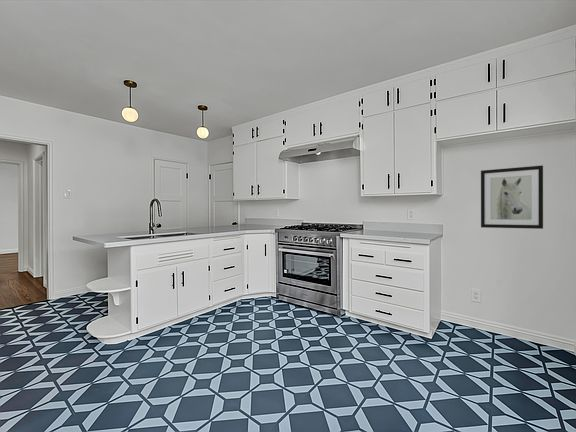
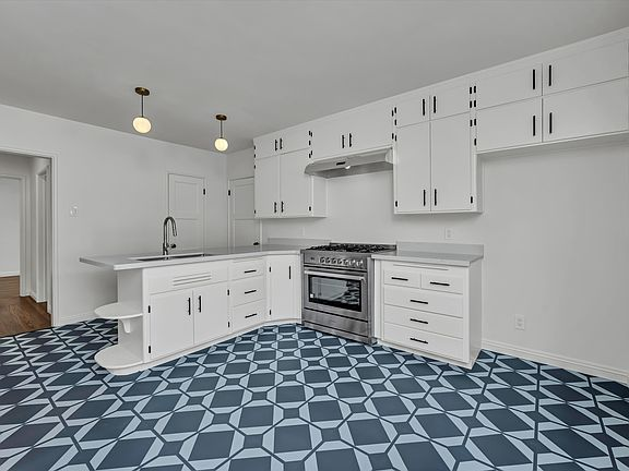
- wall art (510, 198)
